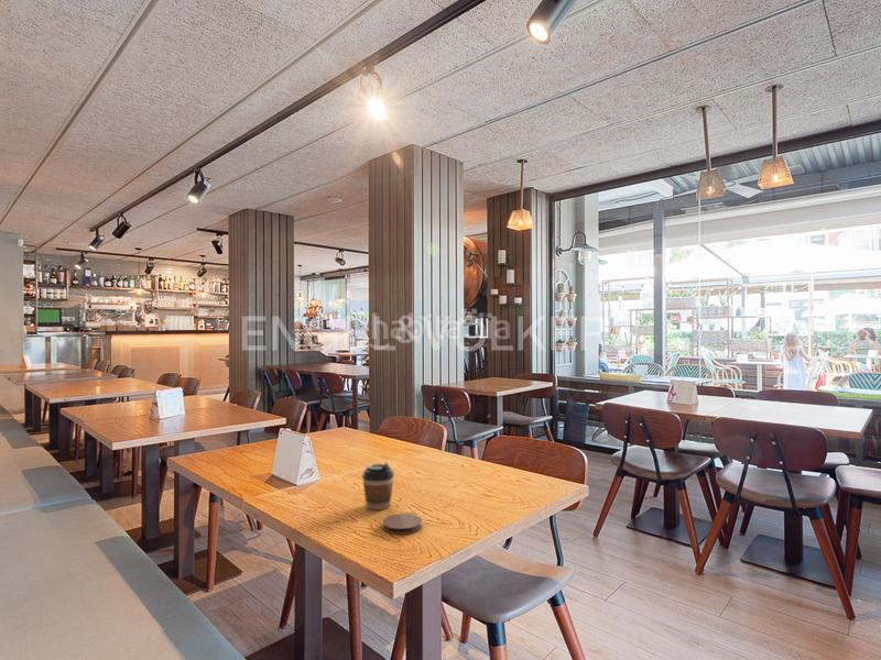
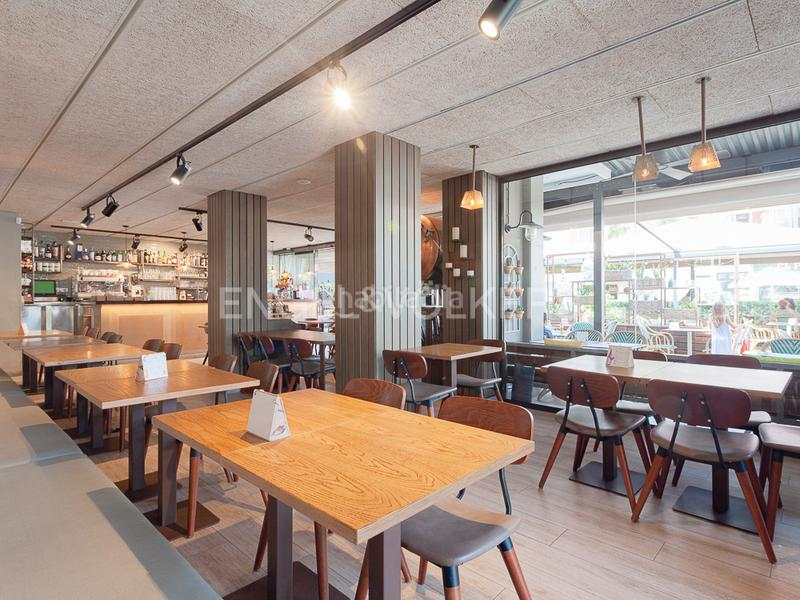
- coaster (402, 522)
- coffee cup (378, 484)
